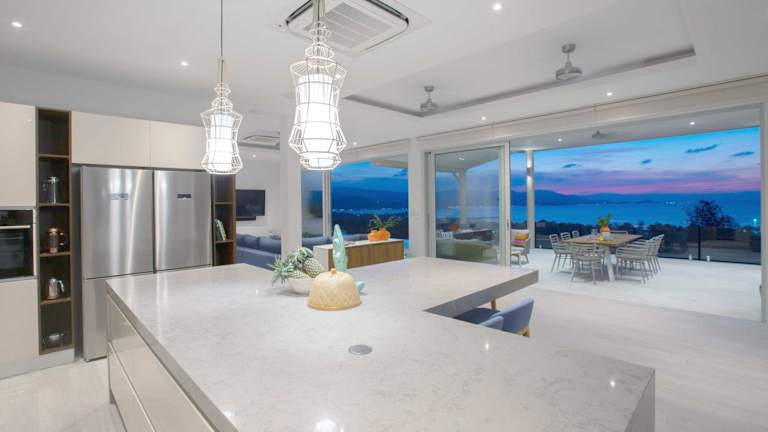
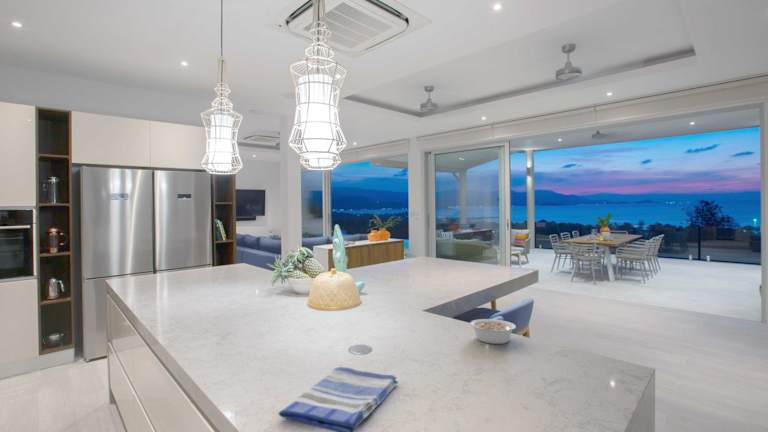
+ dish towel (343, 394)
+ legume (494, 330)
